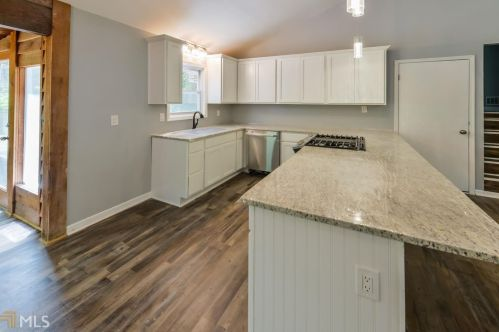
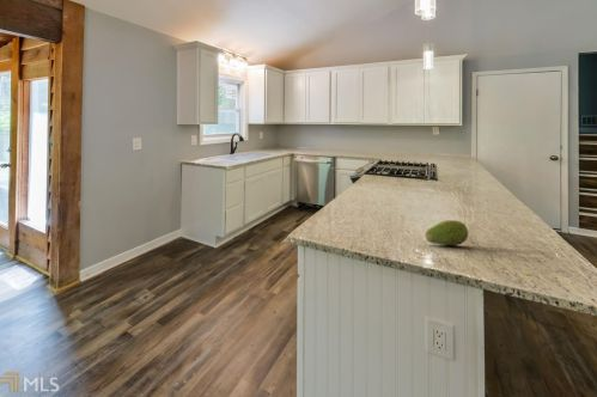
+ fruit (446, 232)
